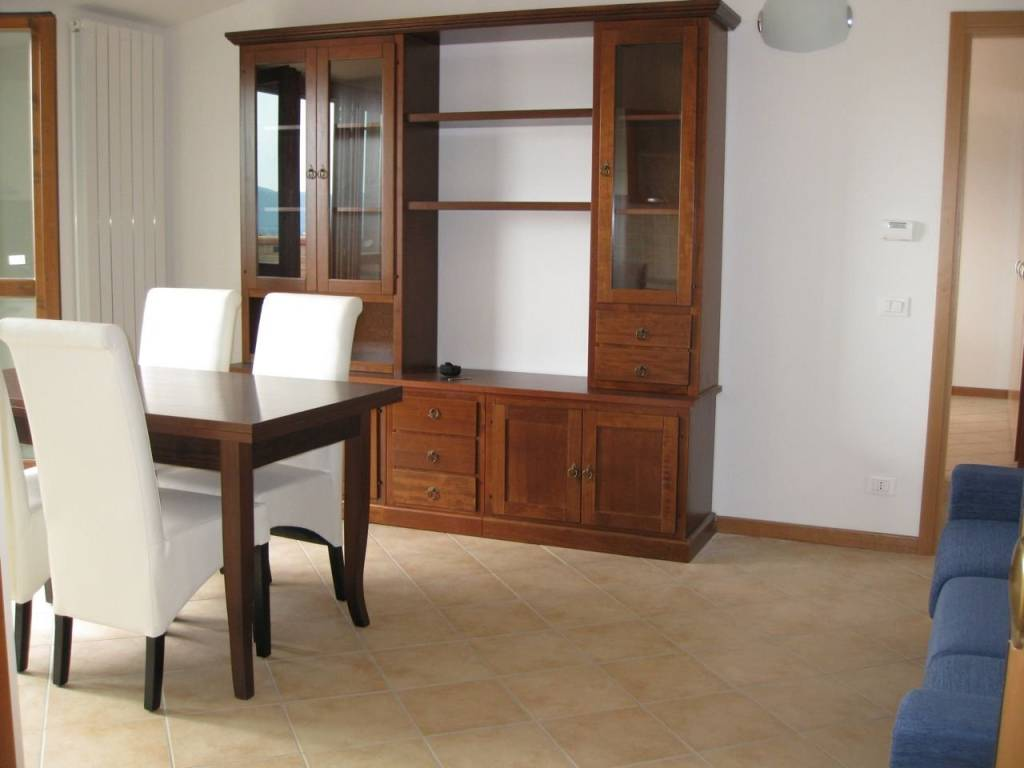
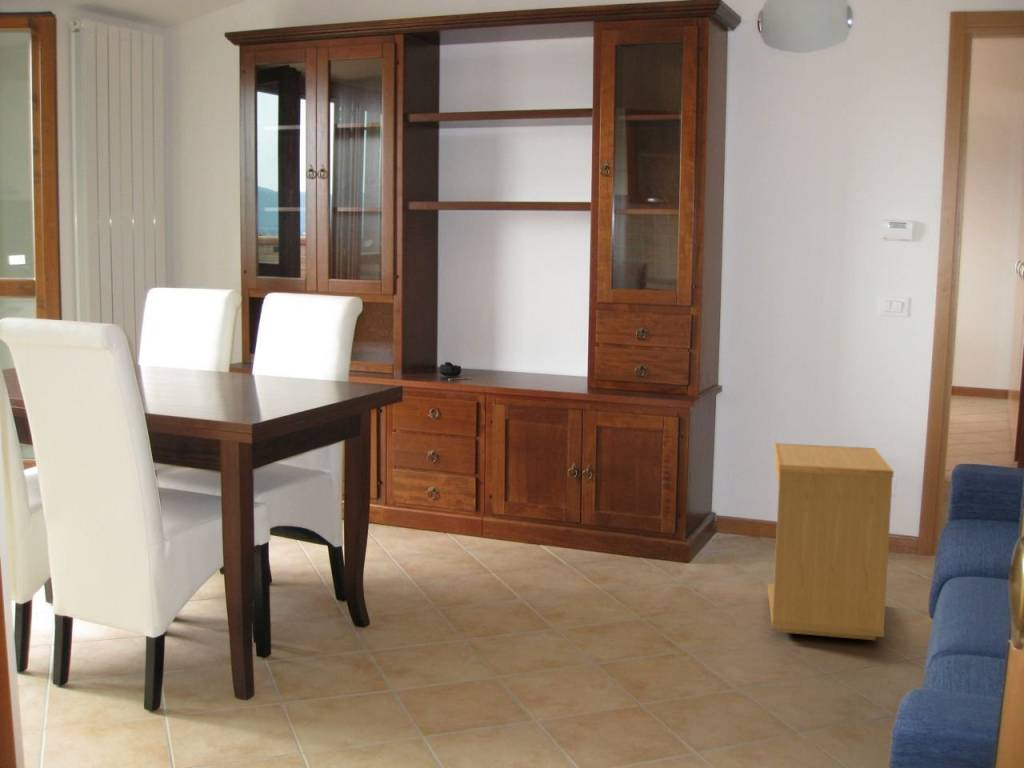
+ side table (825, 538)
